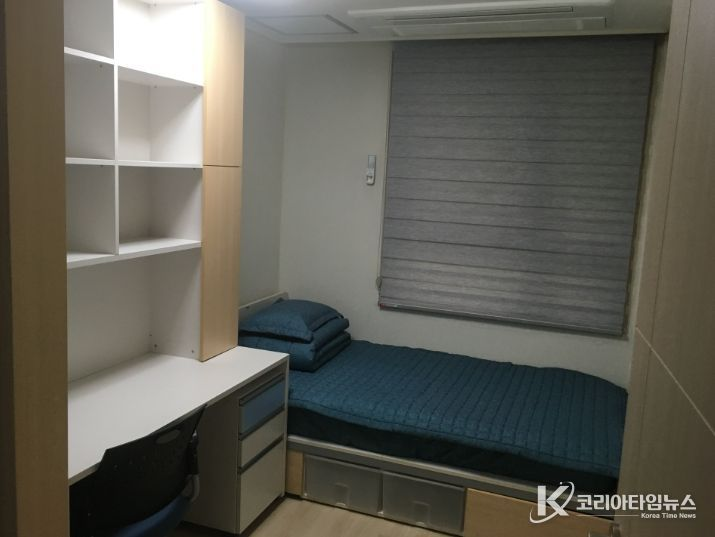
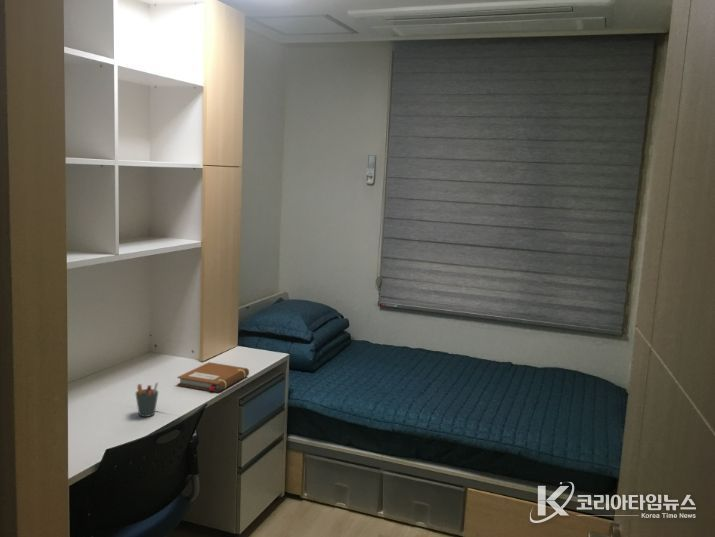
+ notebook (213, 376)
+ pen holder (146, 397)
